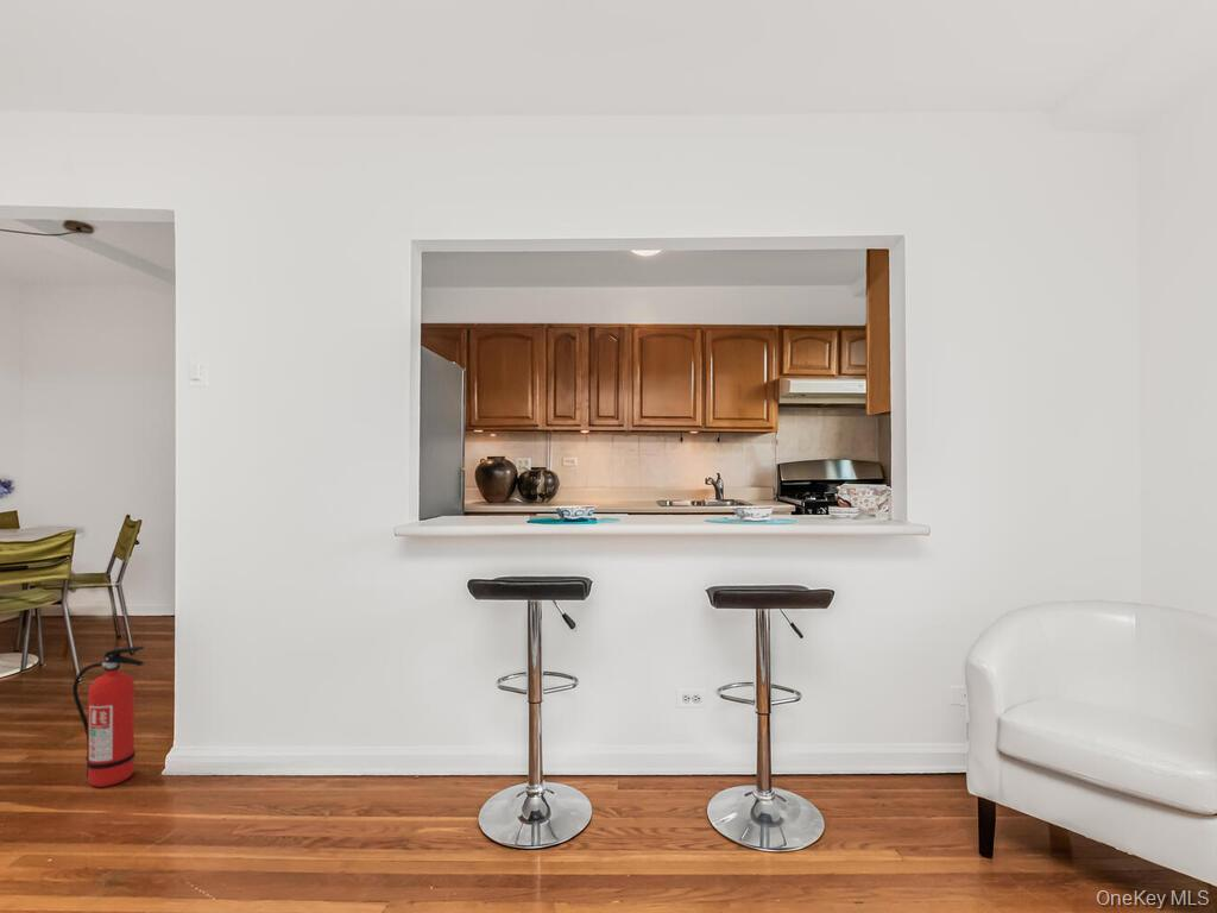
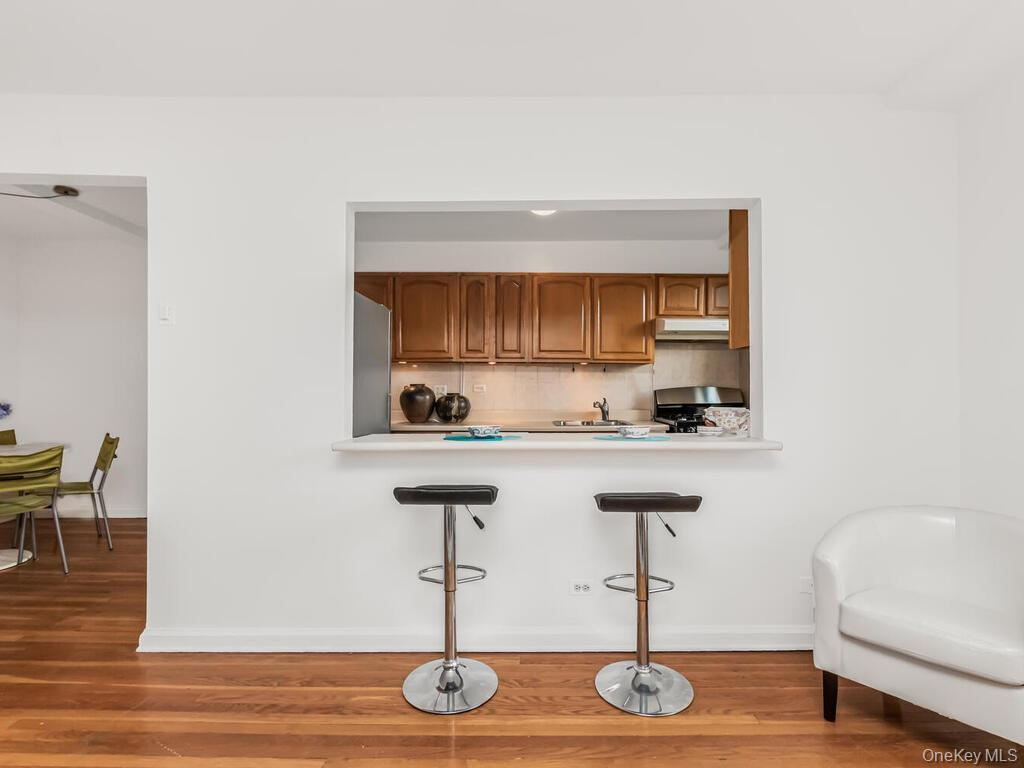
- fire extinguisher (107, 713)
